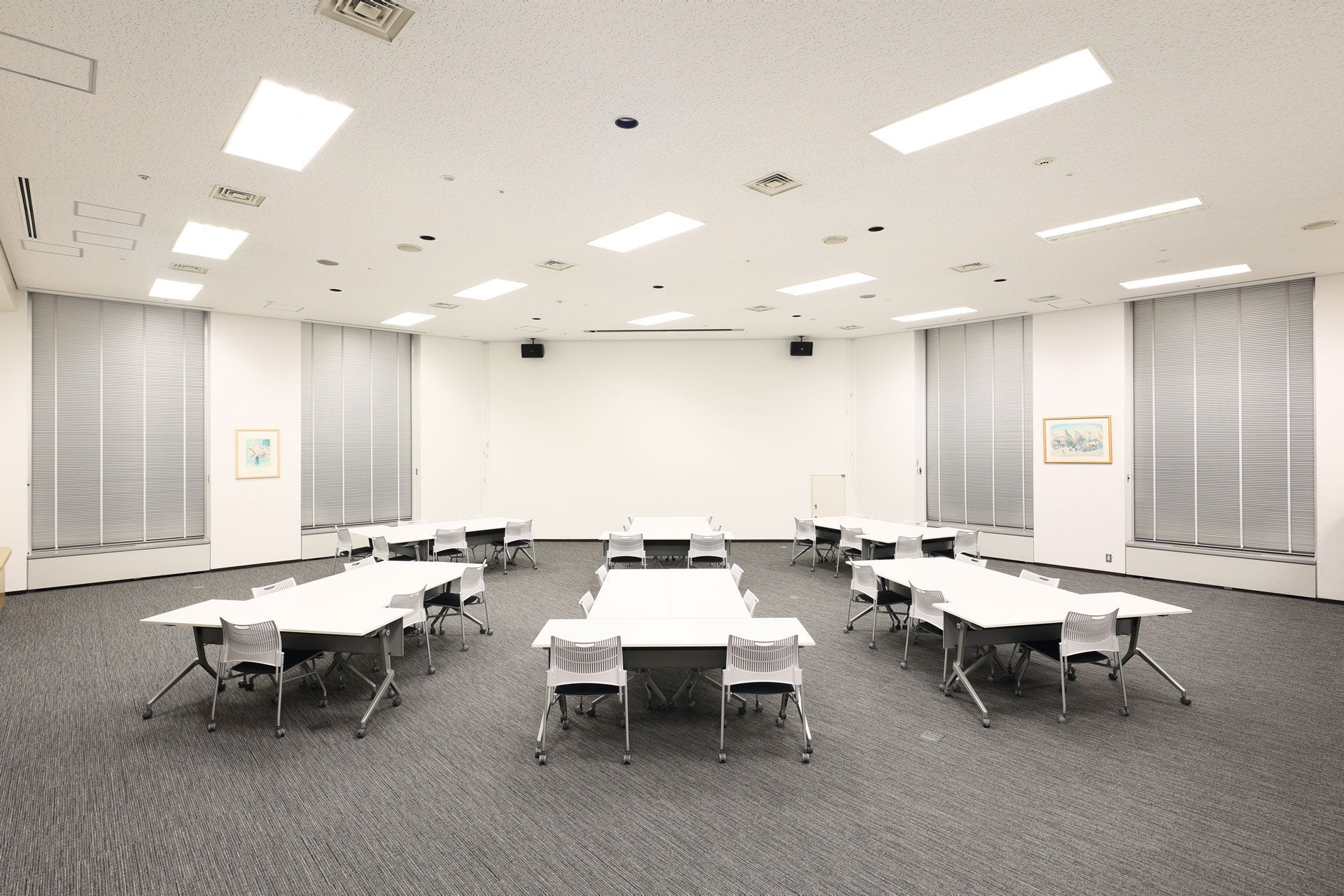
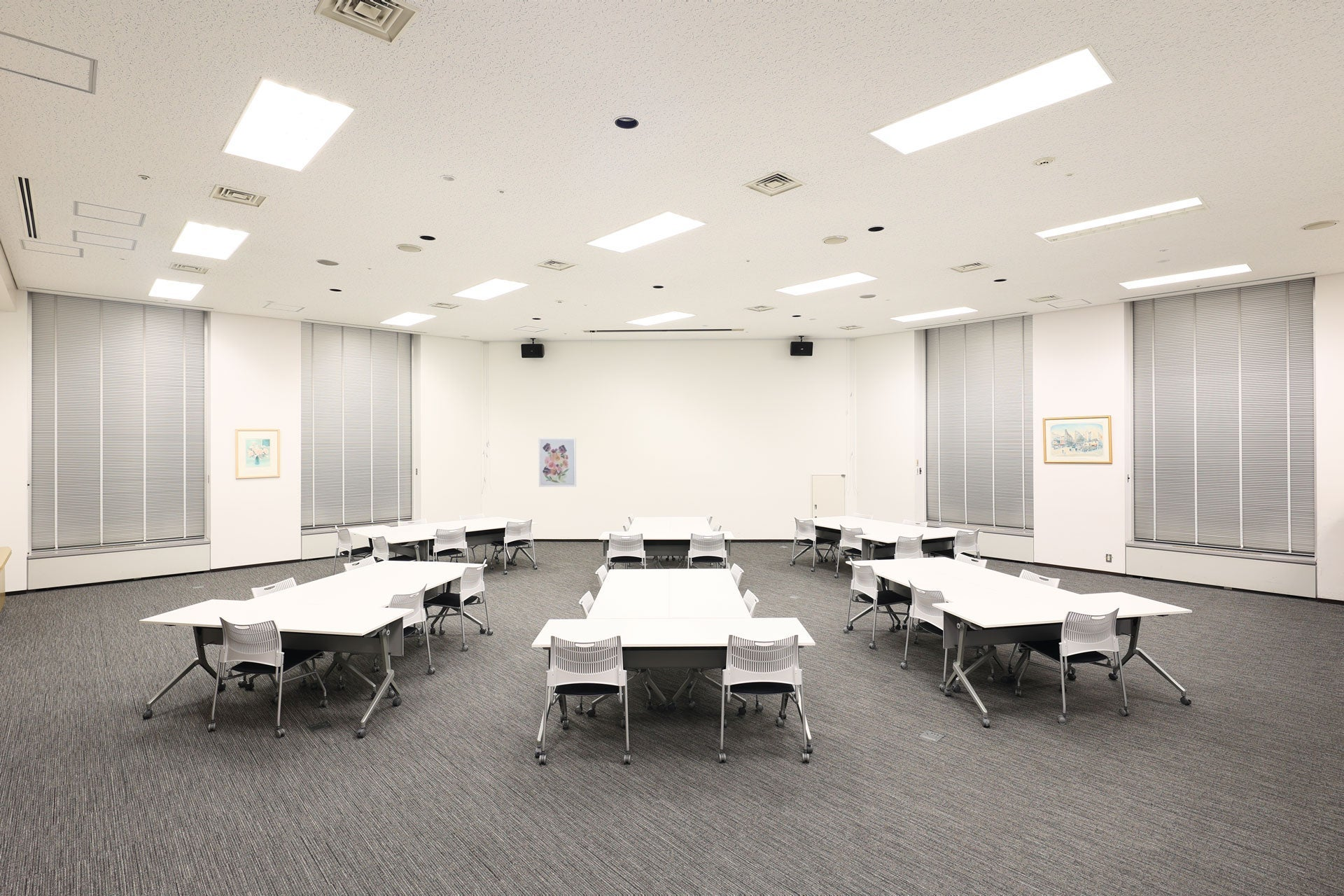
+ wall art (557, 462)
